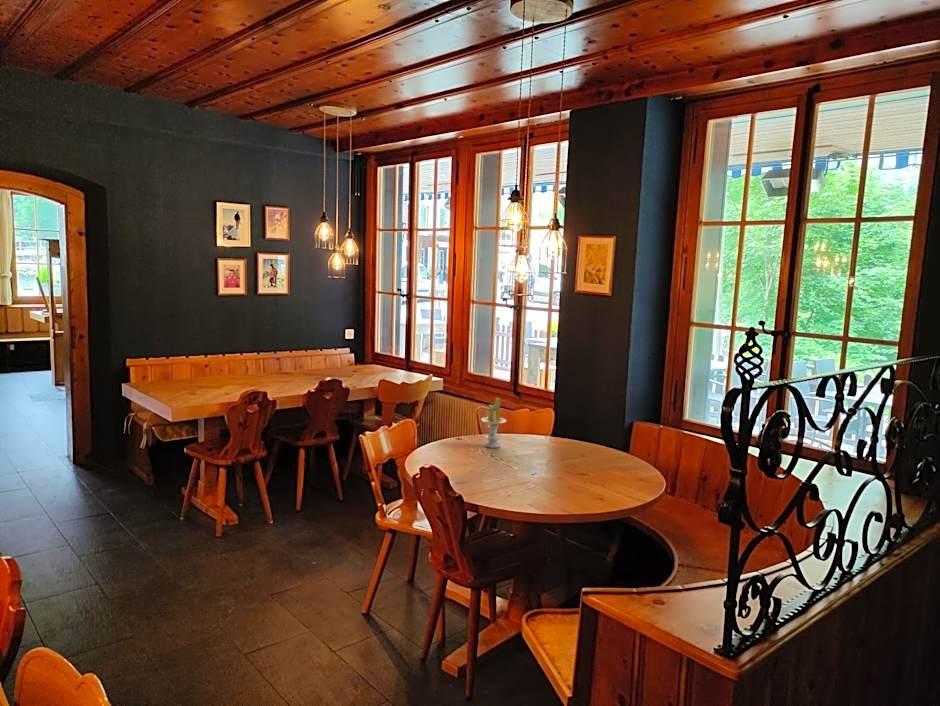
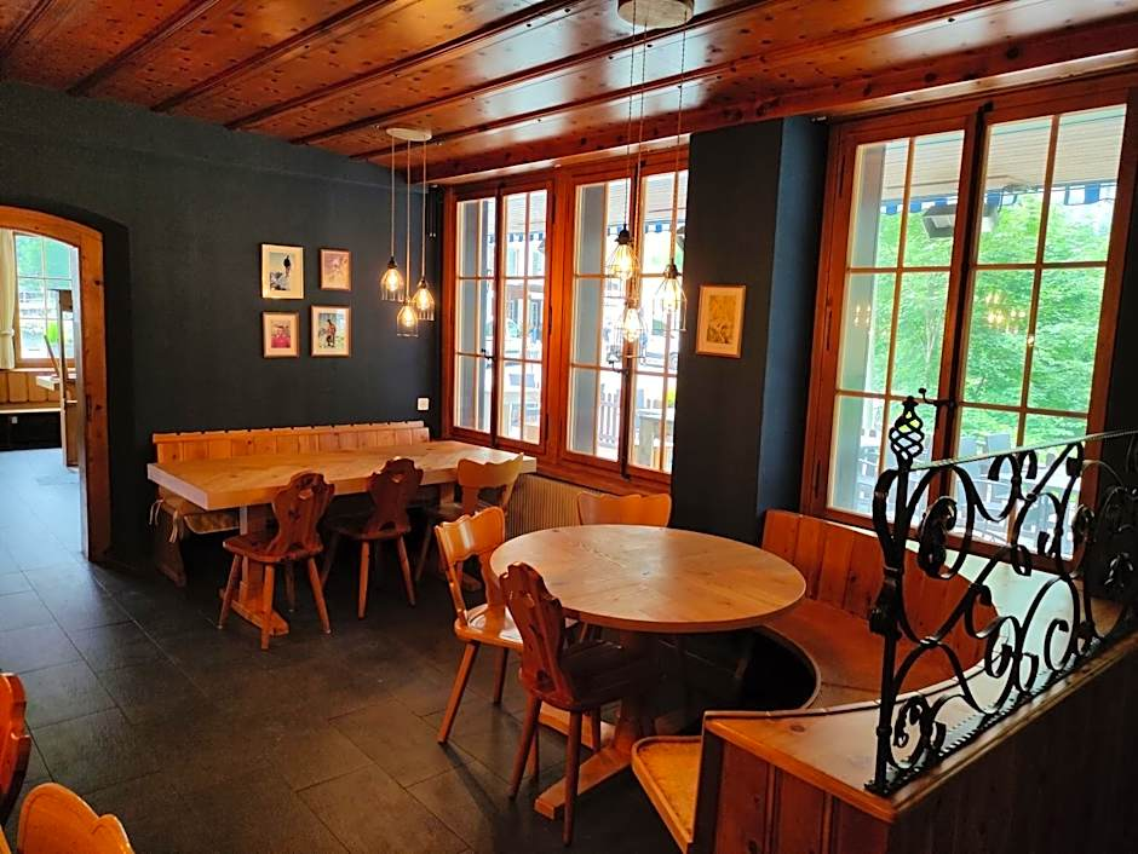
- candle (493, 421)
